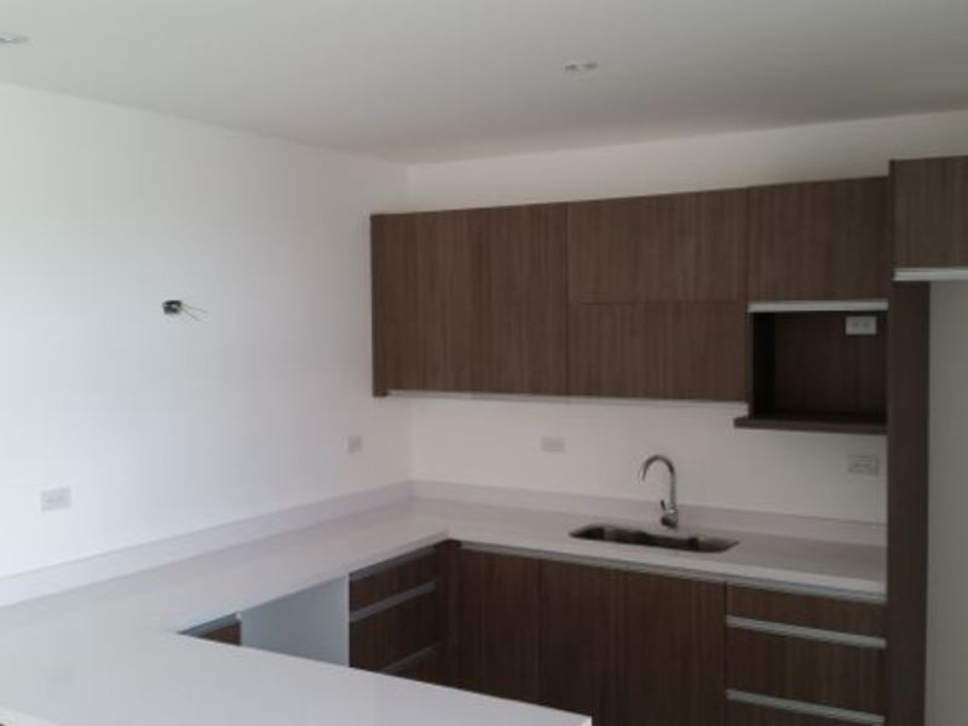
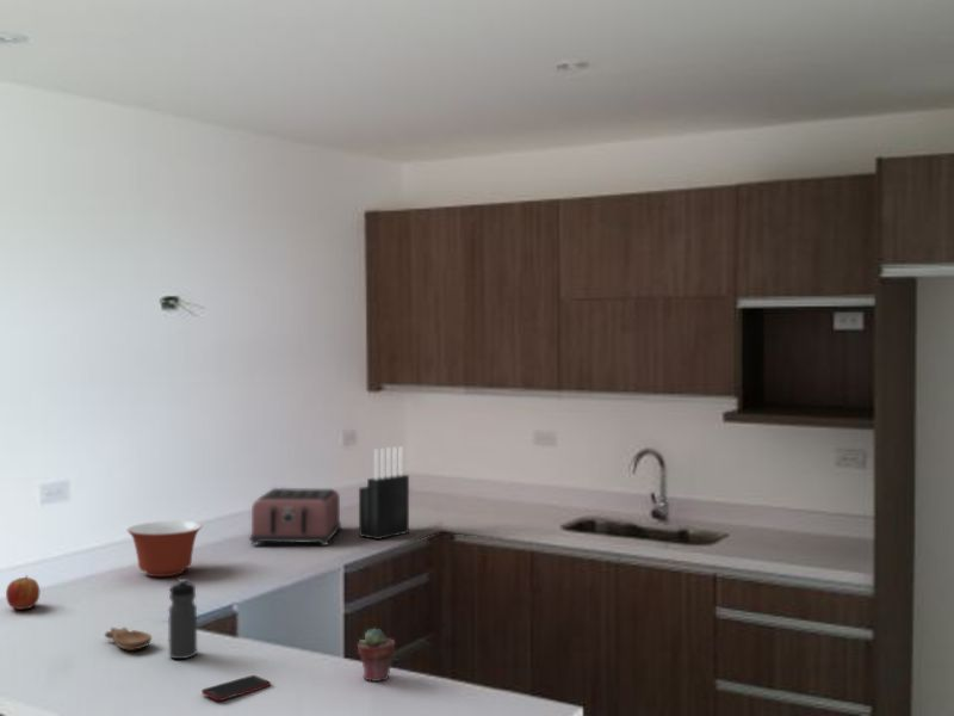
+ toaster (296, 516)
+ mixing bowl (165, 549)
+ water bottle (182, 617)
+ knife block (382, 490)
+ cell phone (236, 687)
+ apple (23, 591)
+ bowl (128, 638)
+ potted succulent (376, 653)
